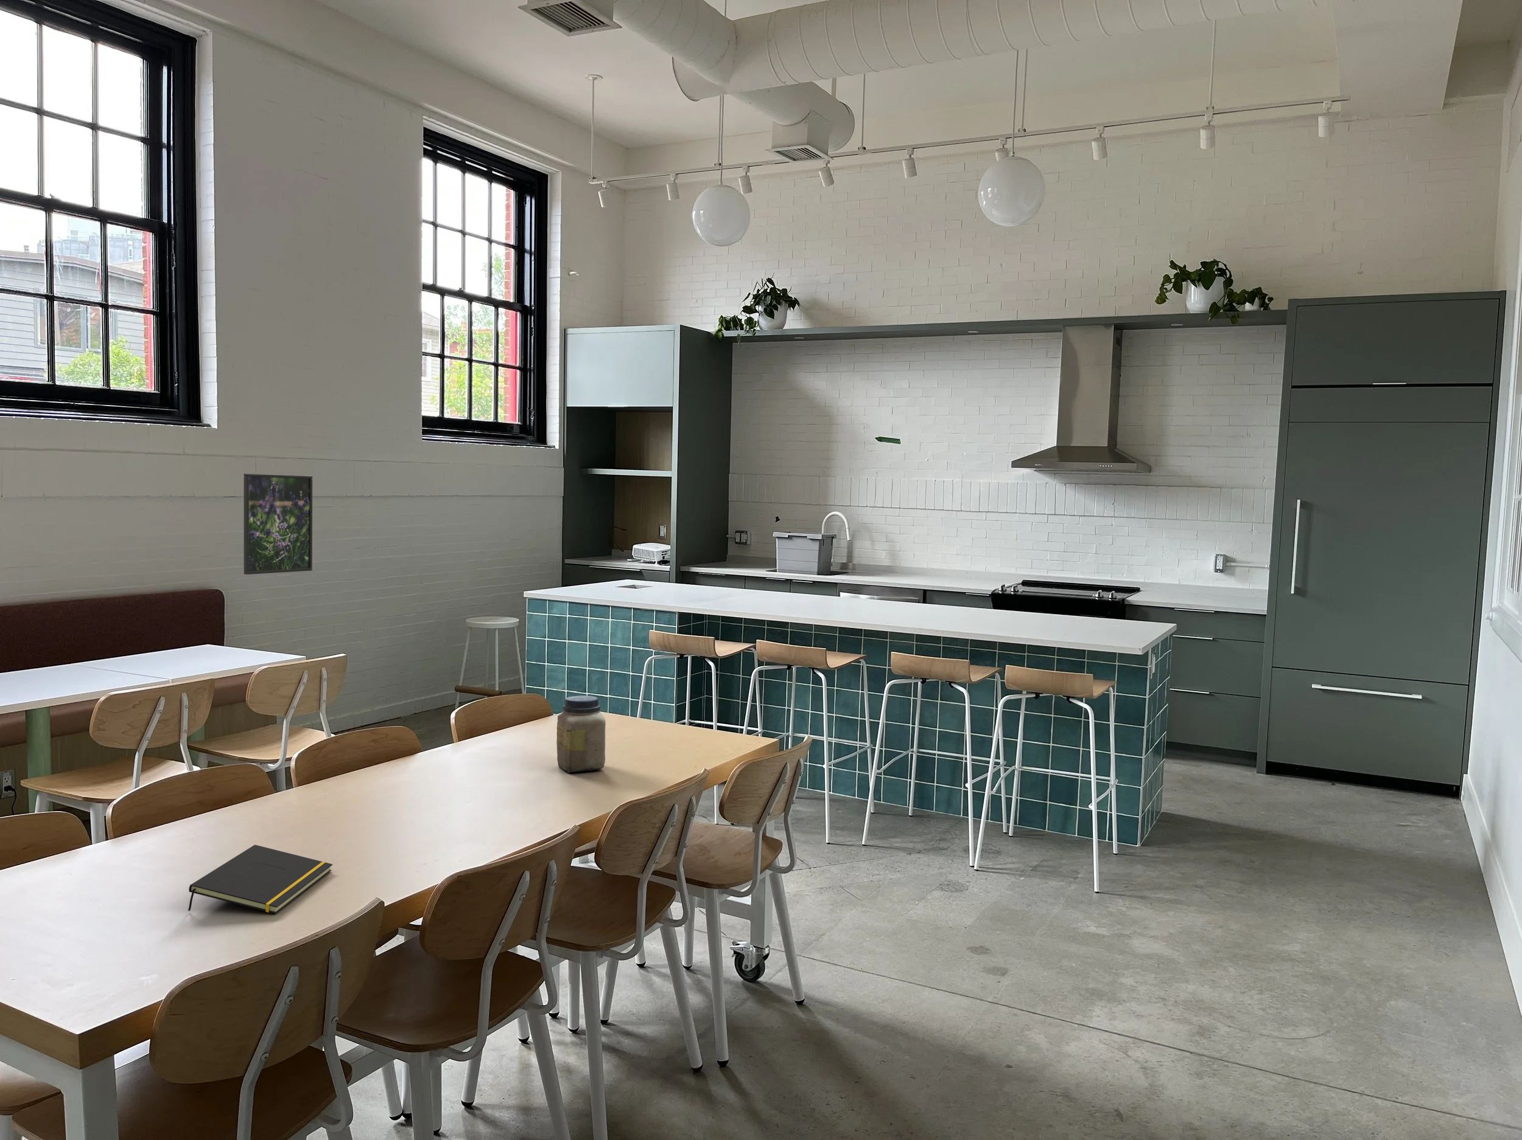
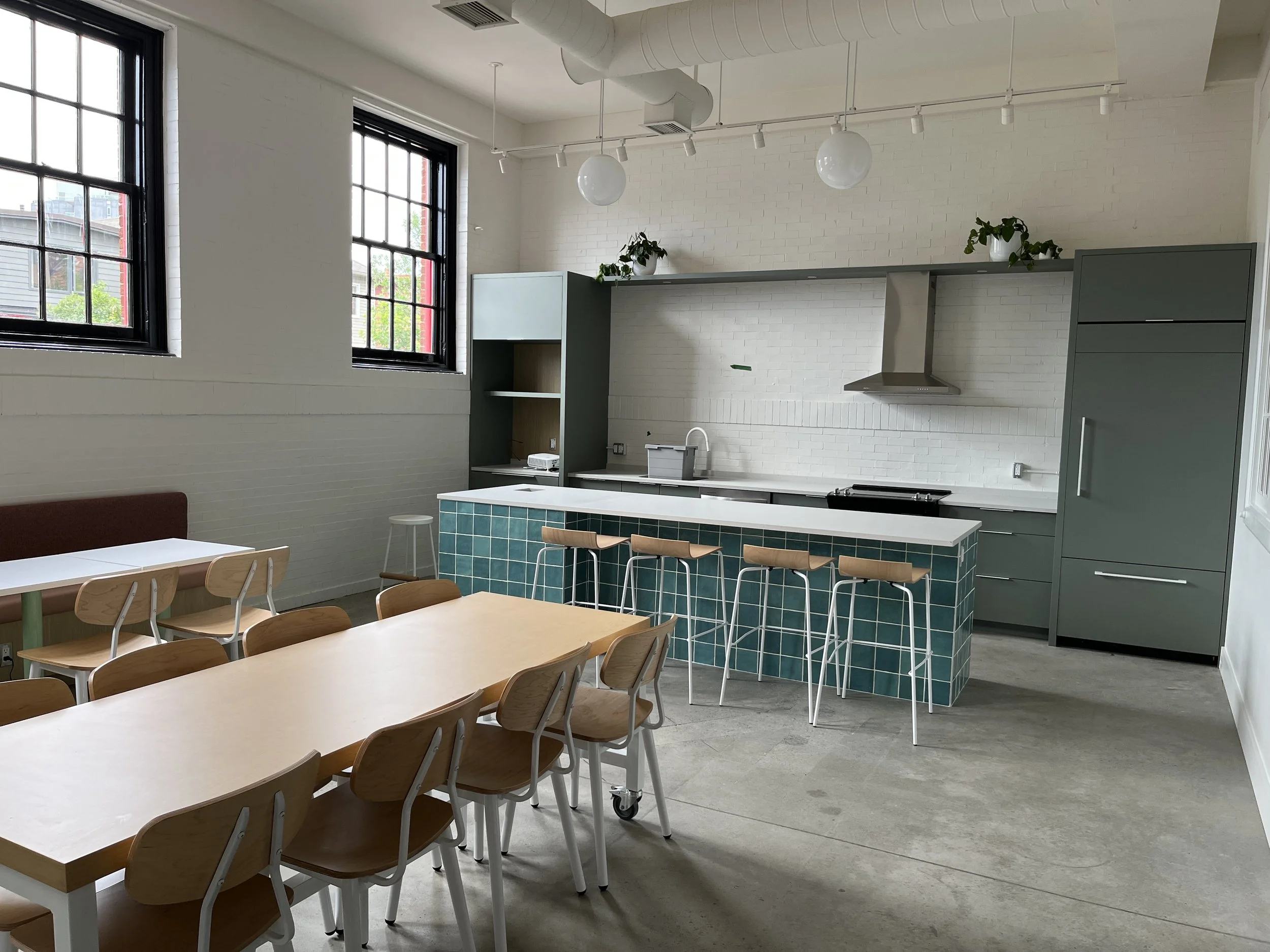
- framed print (279, 523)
- notepad (264, 877)
- jar (581, 732)
